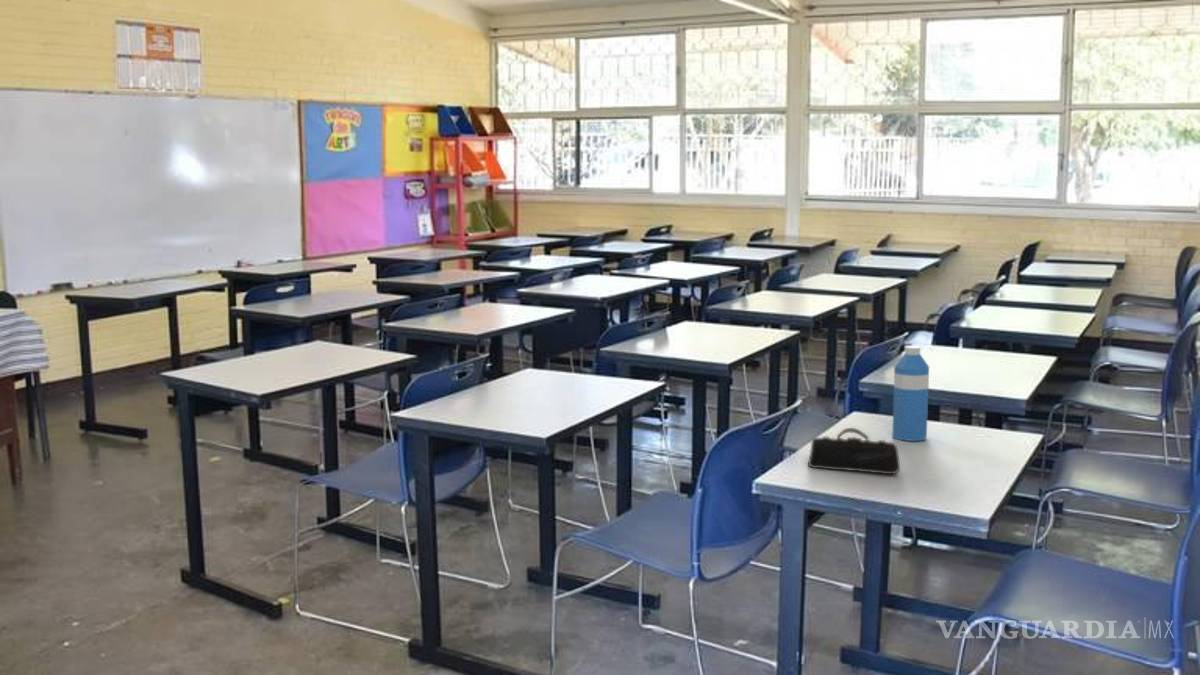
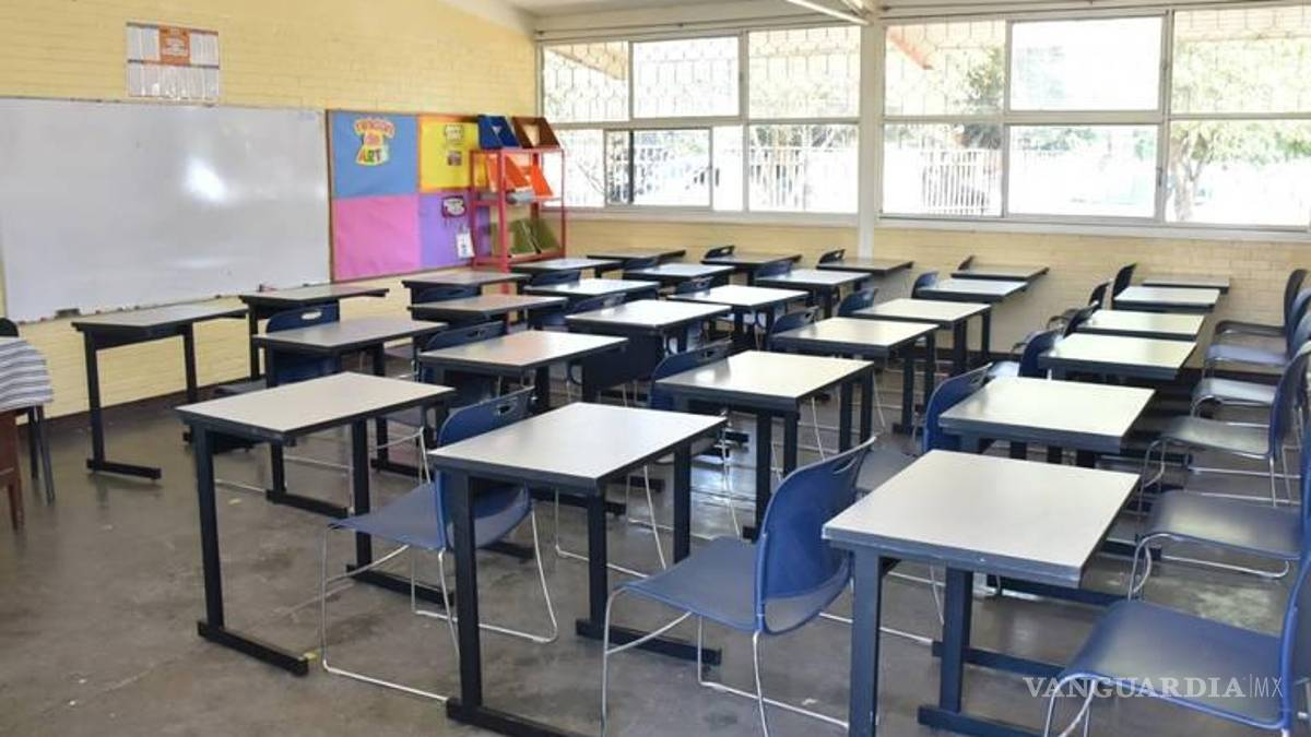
- pencil case (854, 448)
- water bottle (911, 392)
